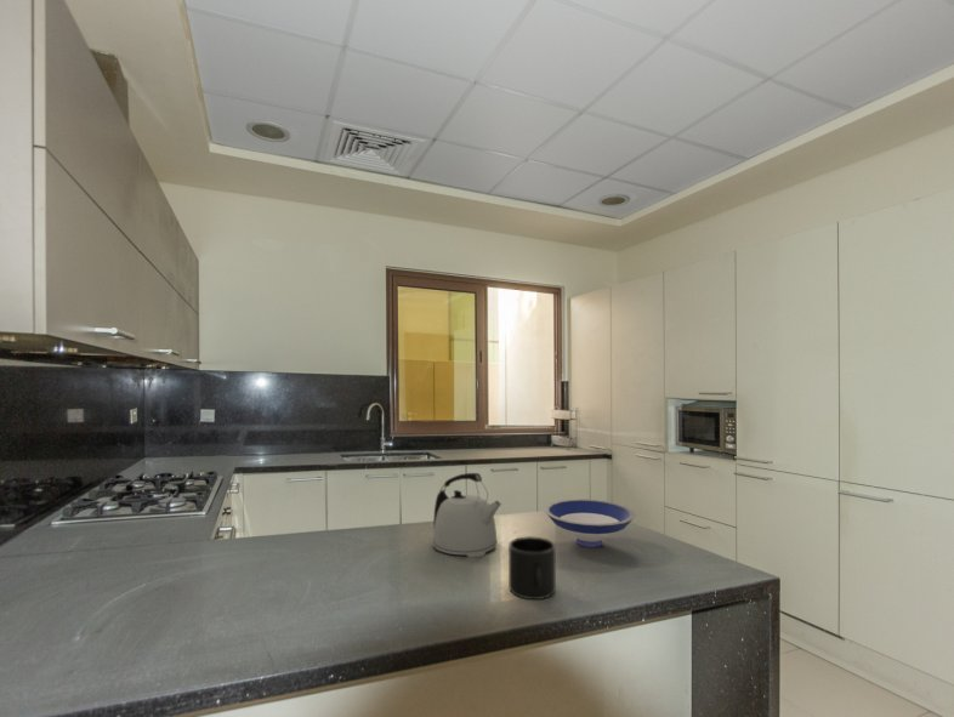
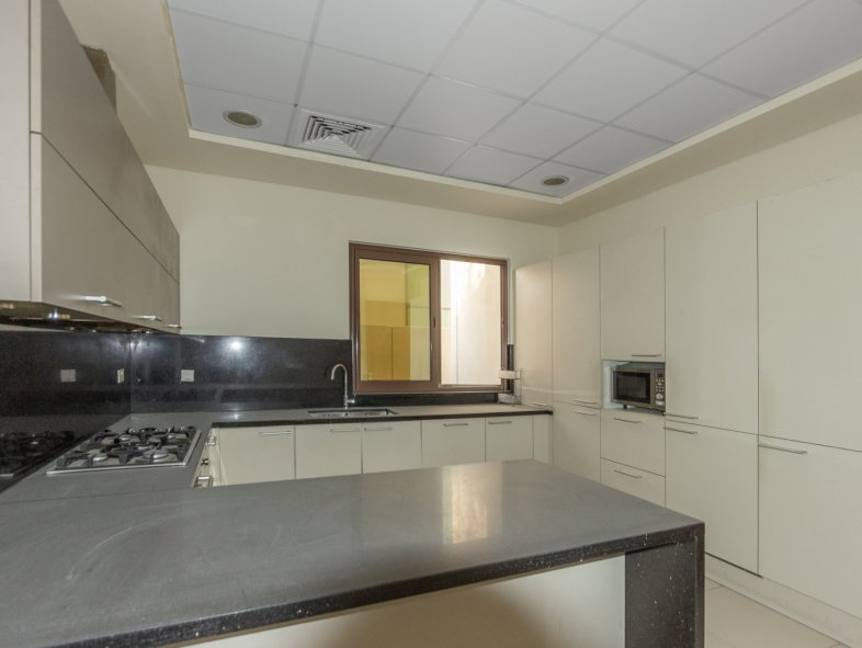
- kettle (466, 508)
- bowl (589, 527)
- mug (533, 569)
